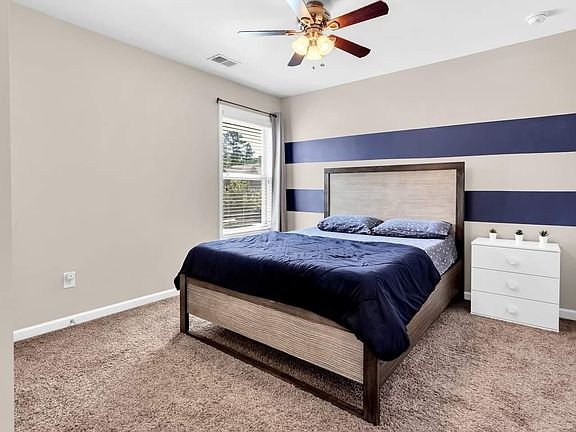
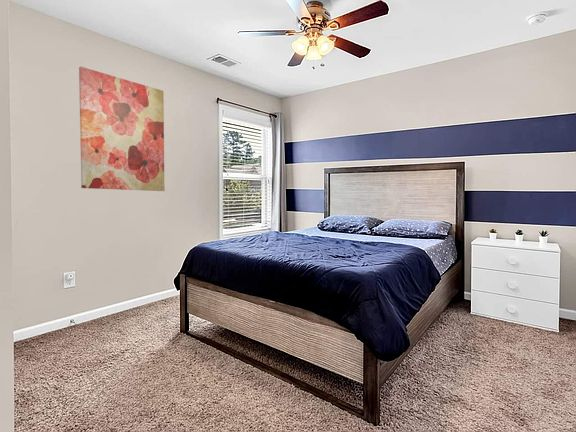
+ wall art (126, 135)
